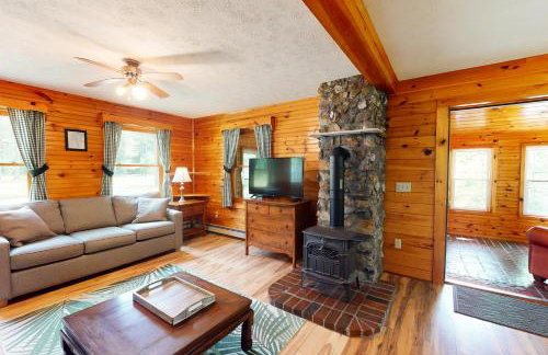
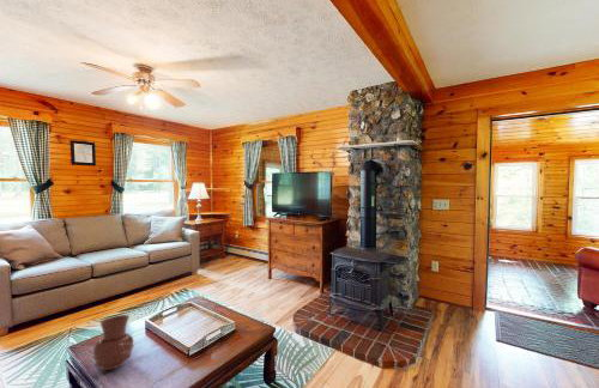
+ vase (114, 341)
